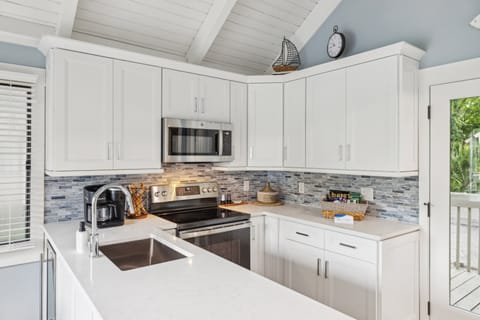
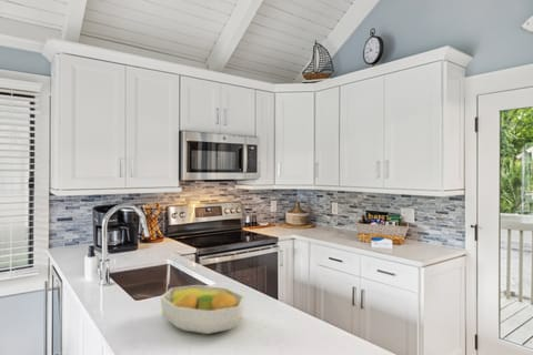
+ fruit bowl (202, 303)
